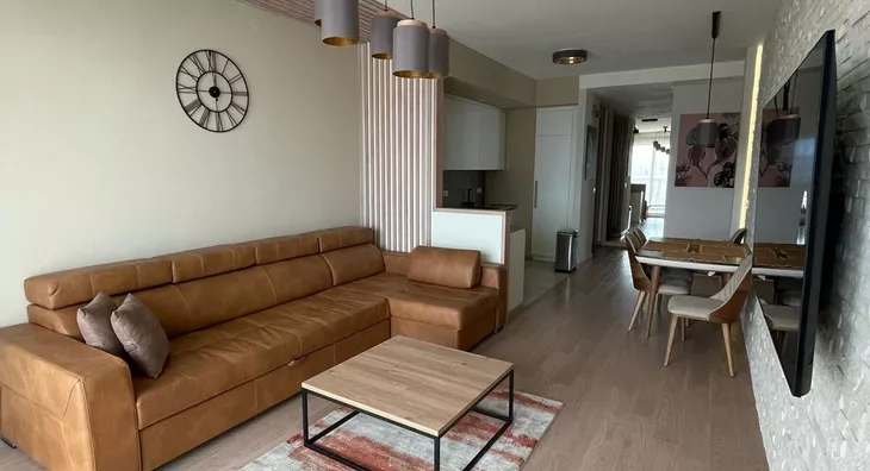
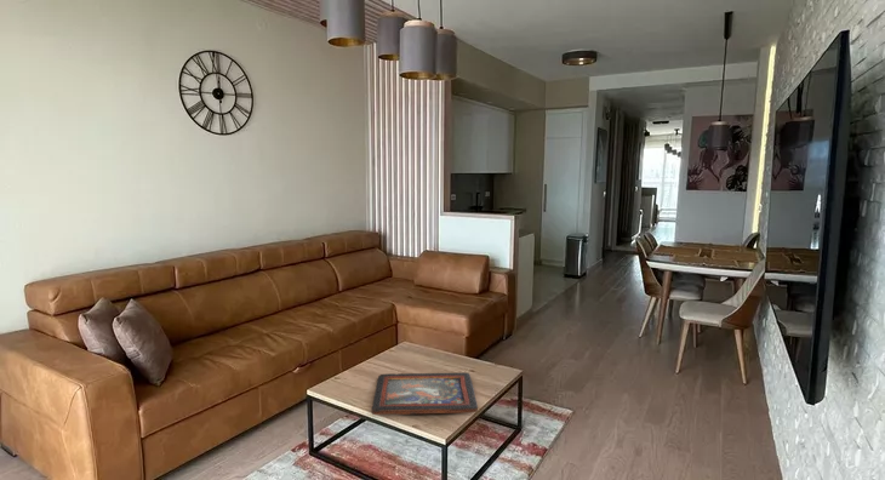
+ decorative tray (424, 392)
